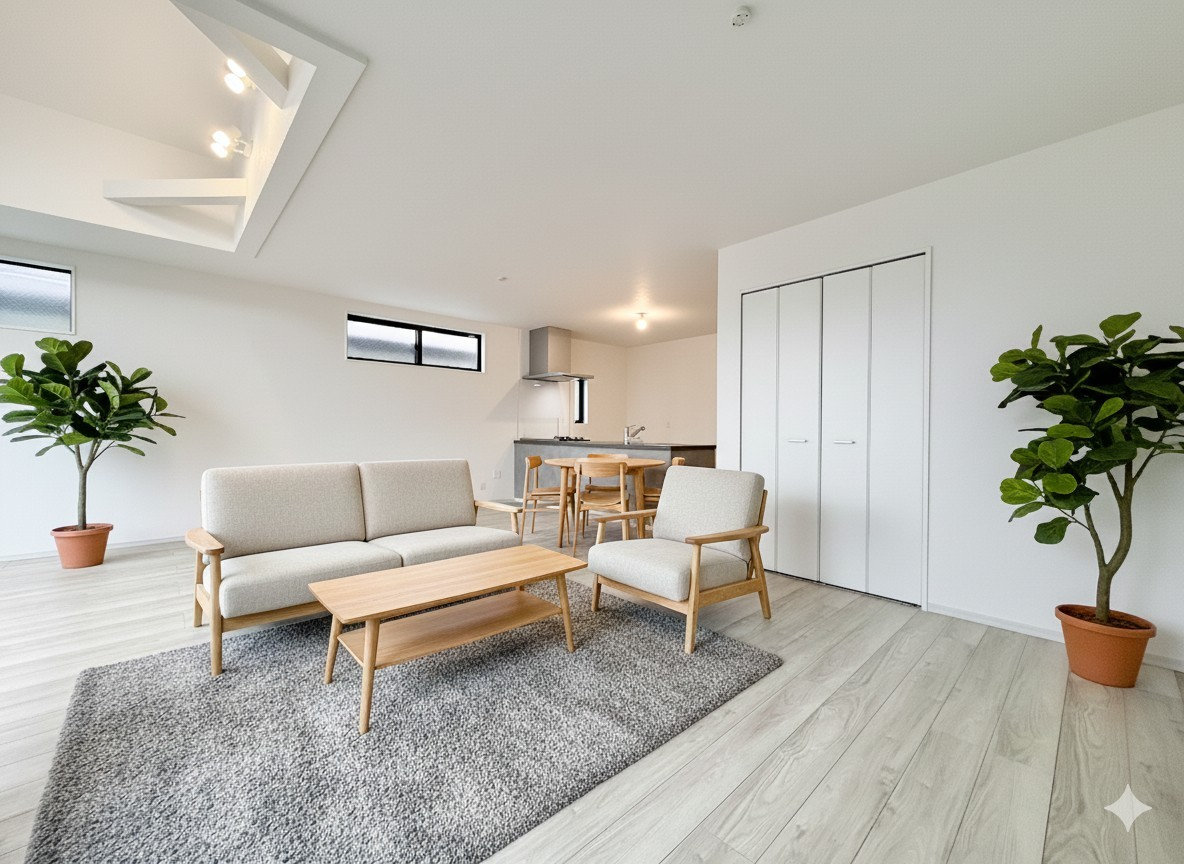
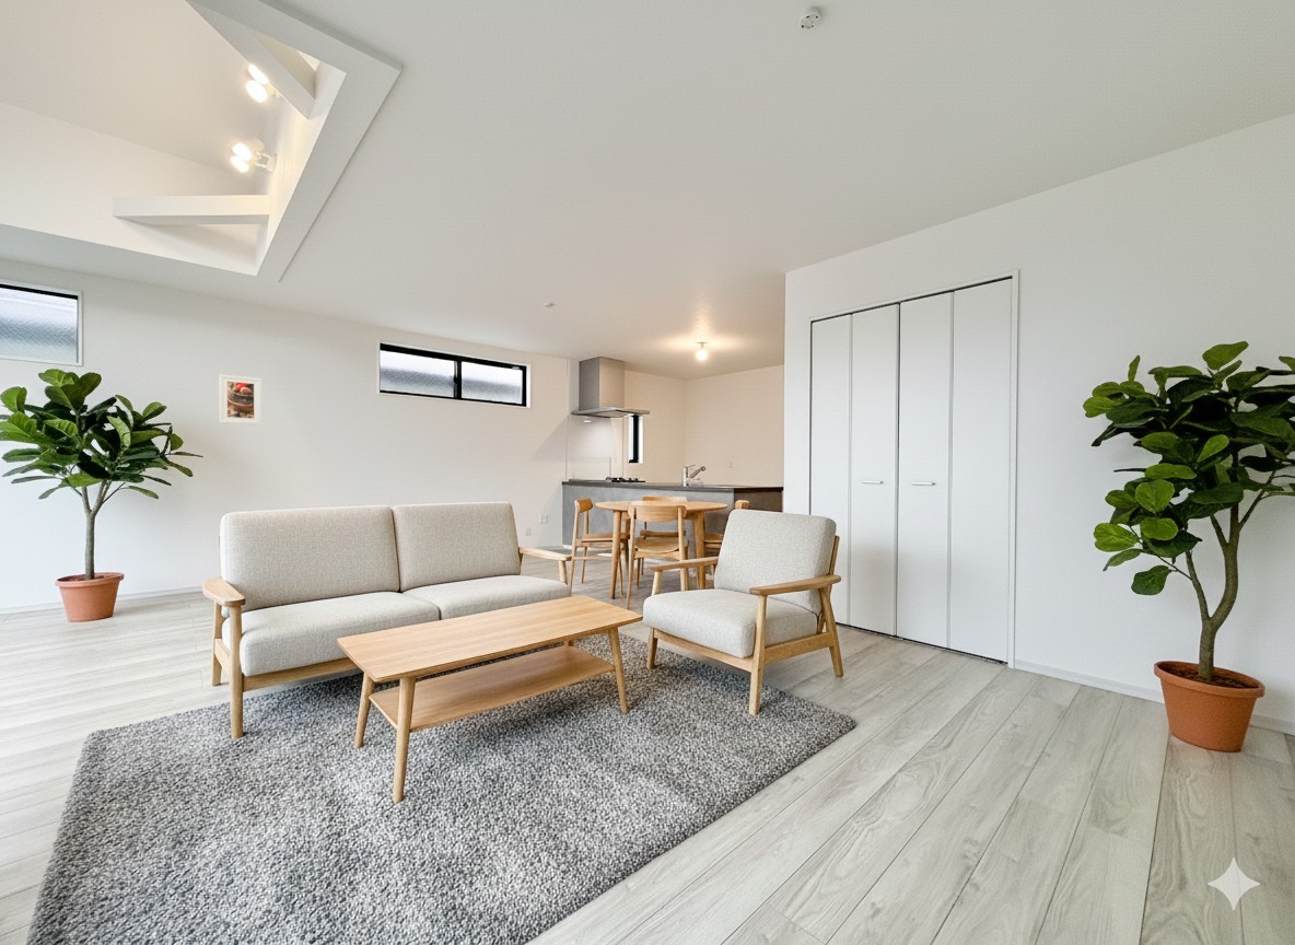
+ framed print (241, 399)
